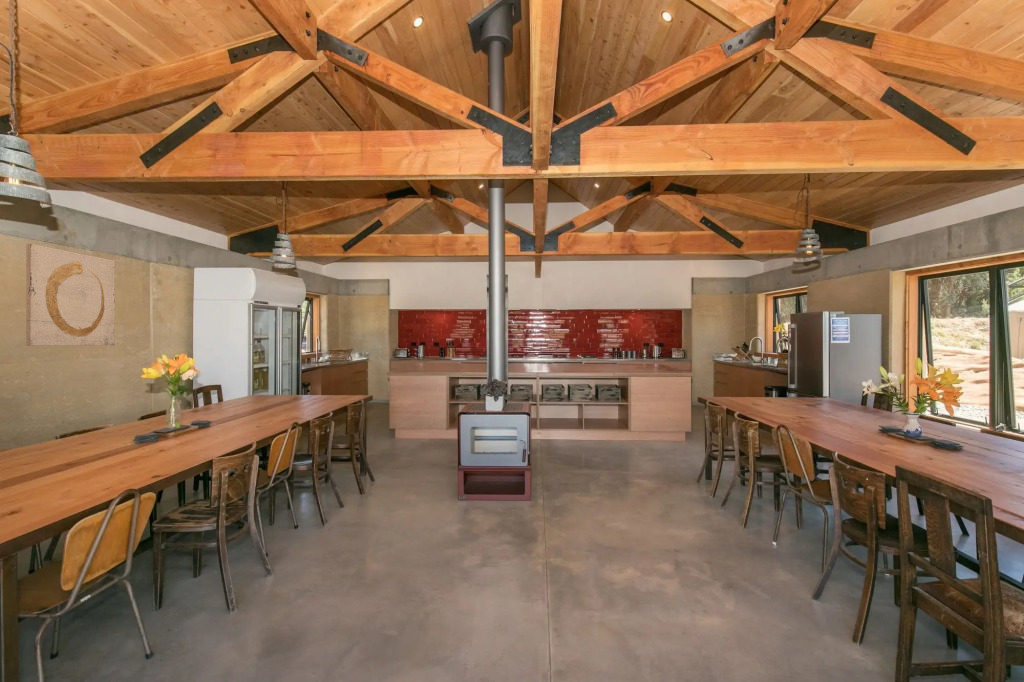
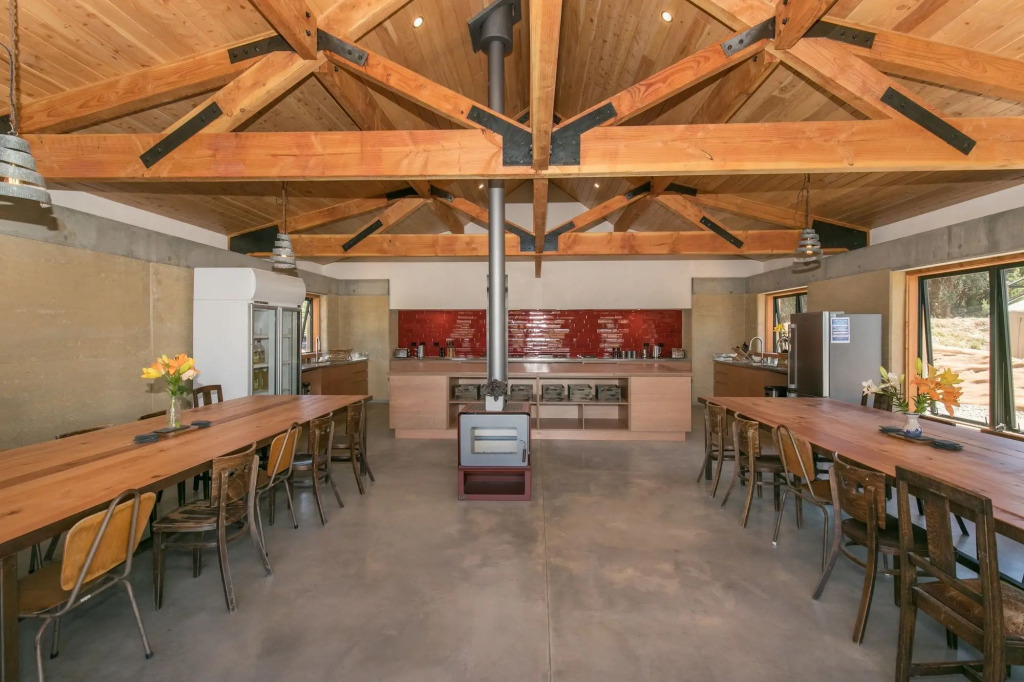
- wall art (74, 299)
